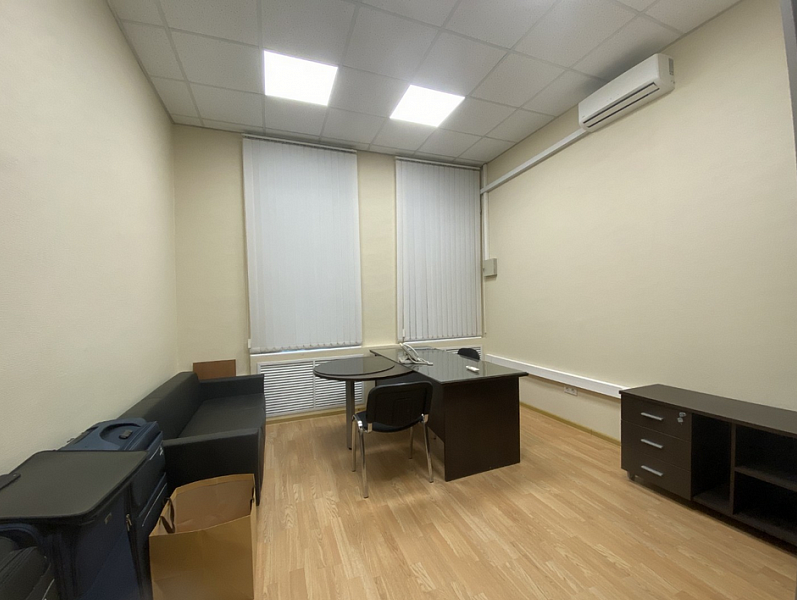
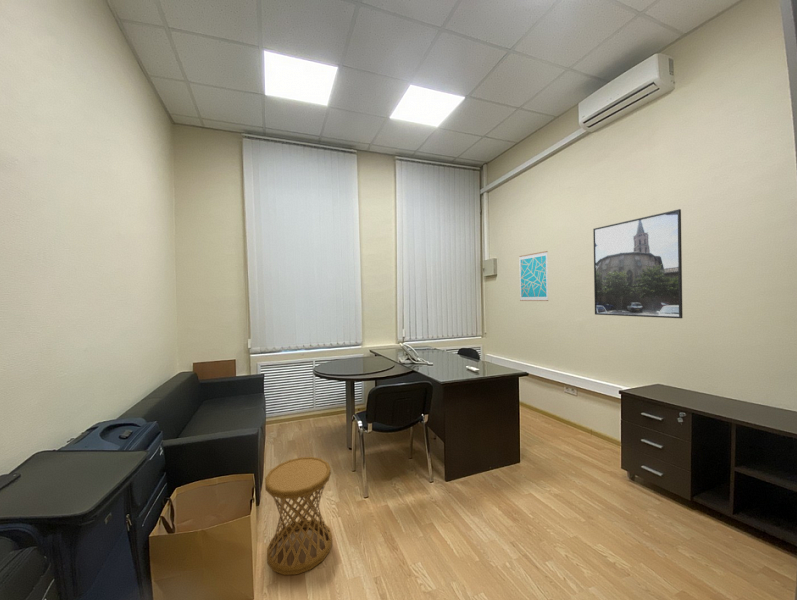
+ wall art (532, 277)
+ side table (299, 510)
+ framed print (632, 268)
